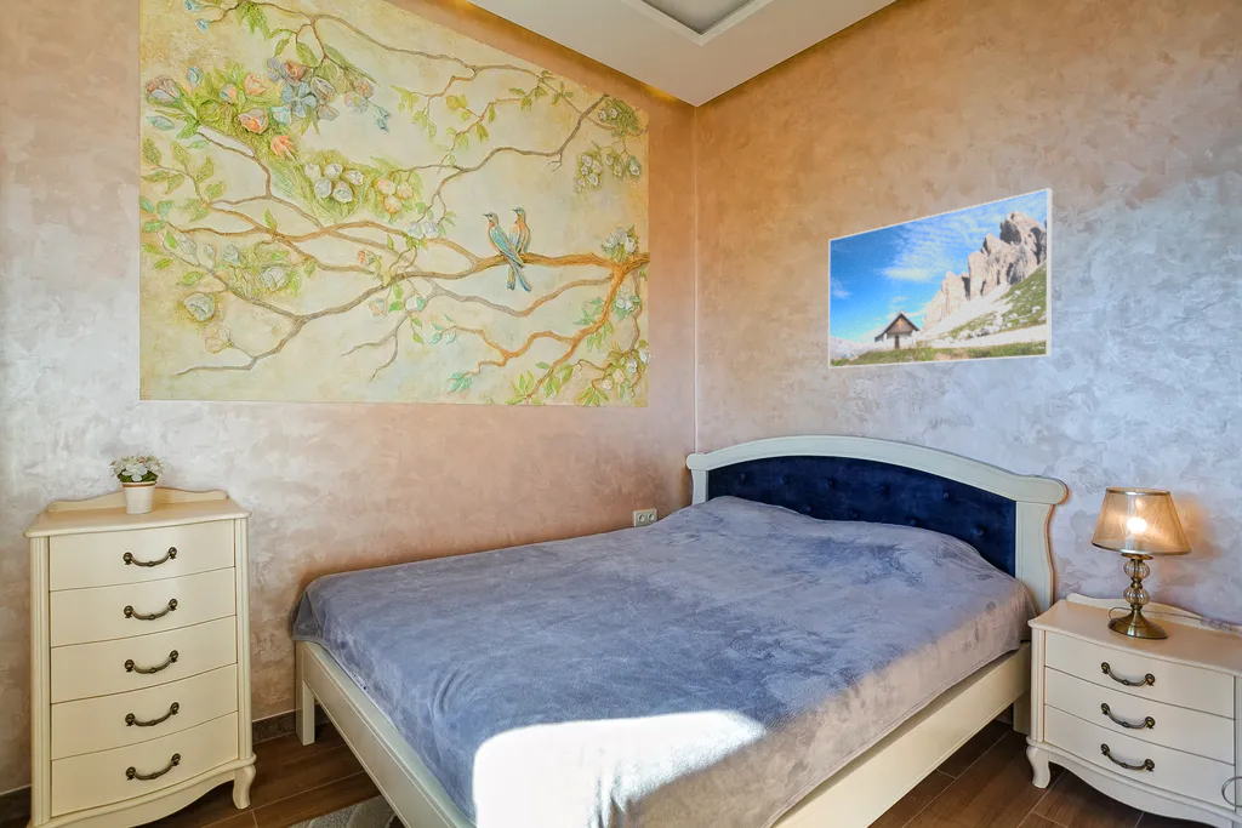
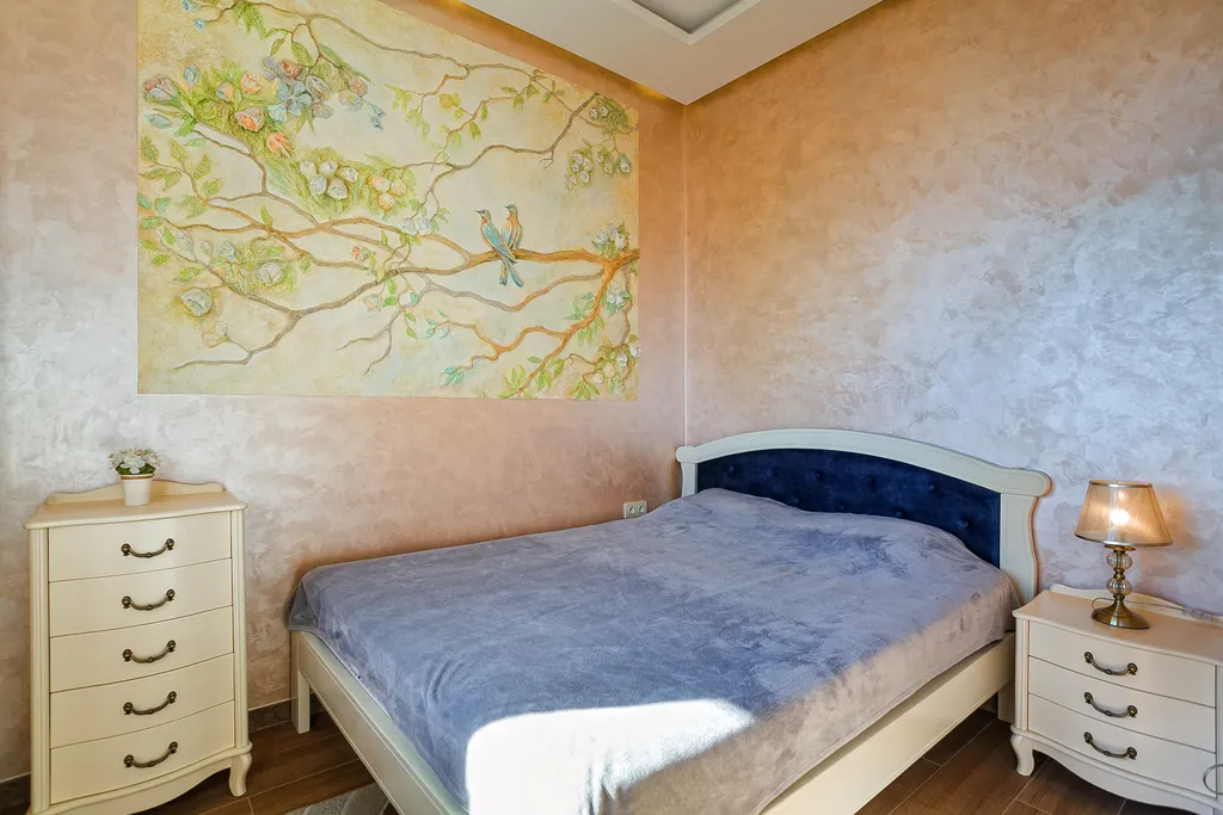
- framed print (925, 290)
